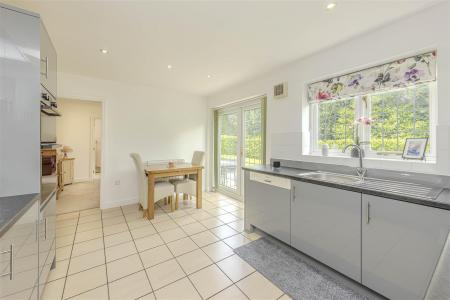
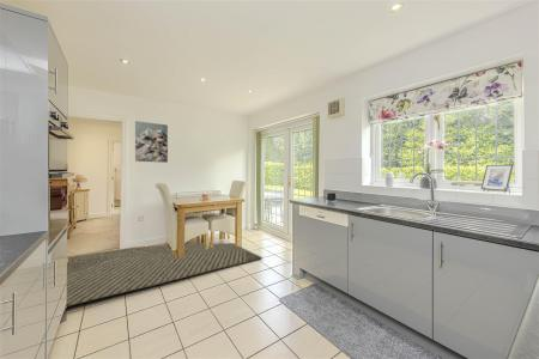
+ rug (153, 260)
+ wall art (151, 142)
